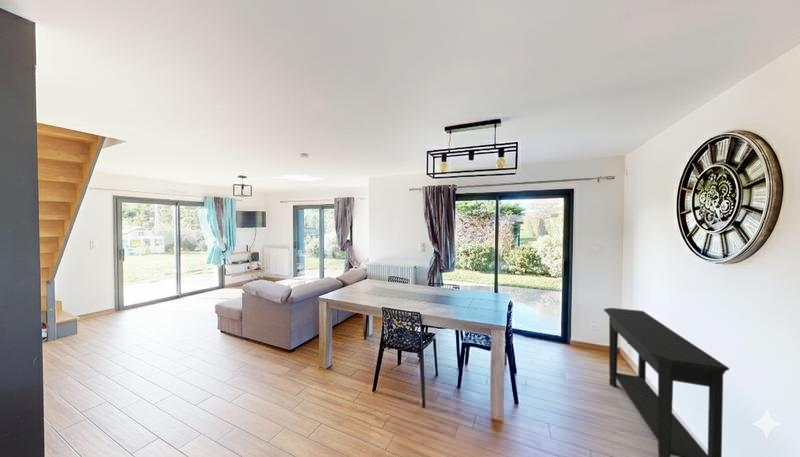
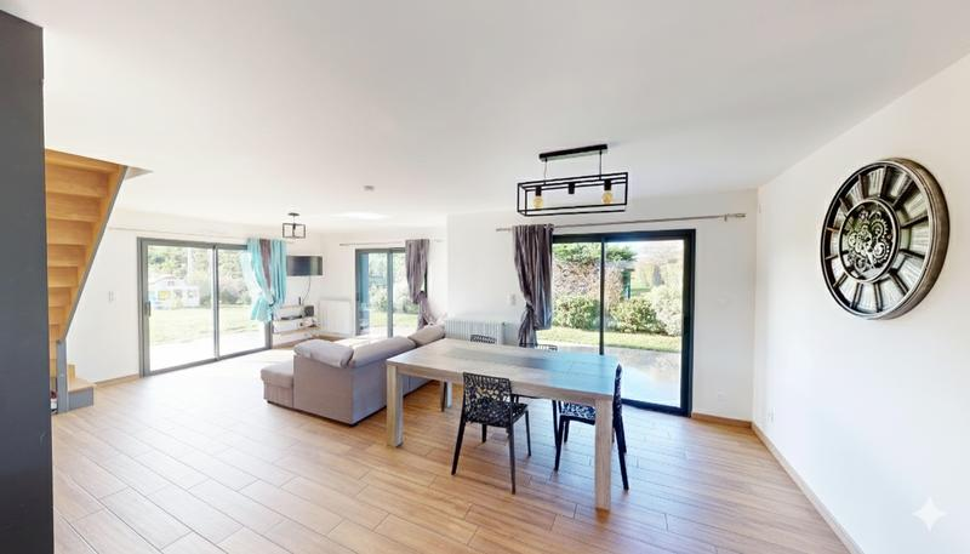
- console table (645, 375)
